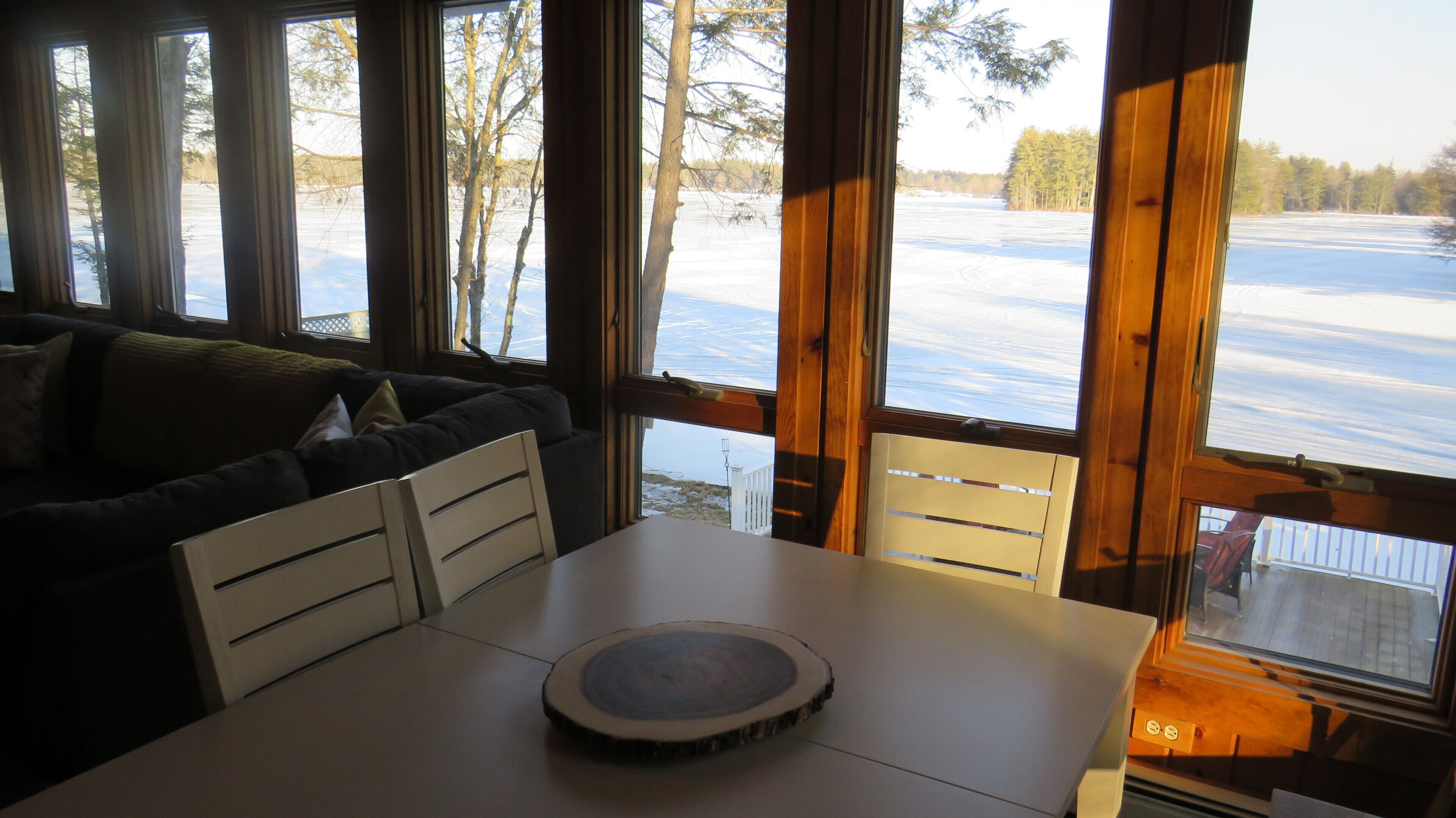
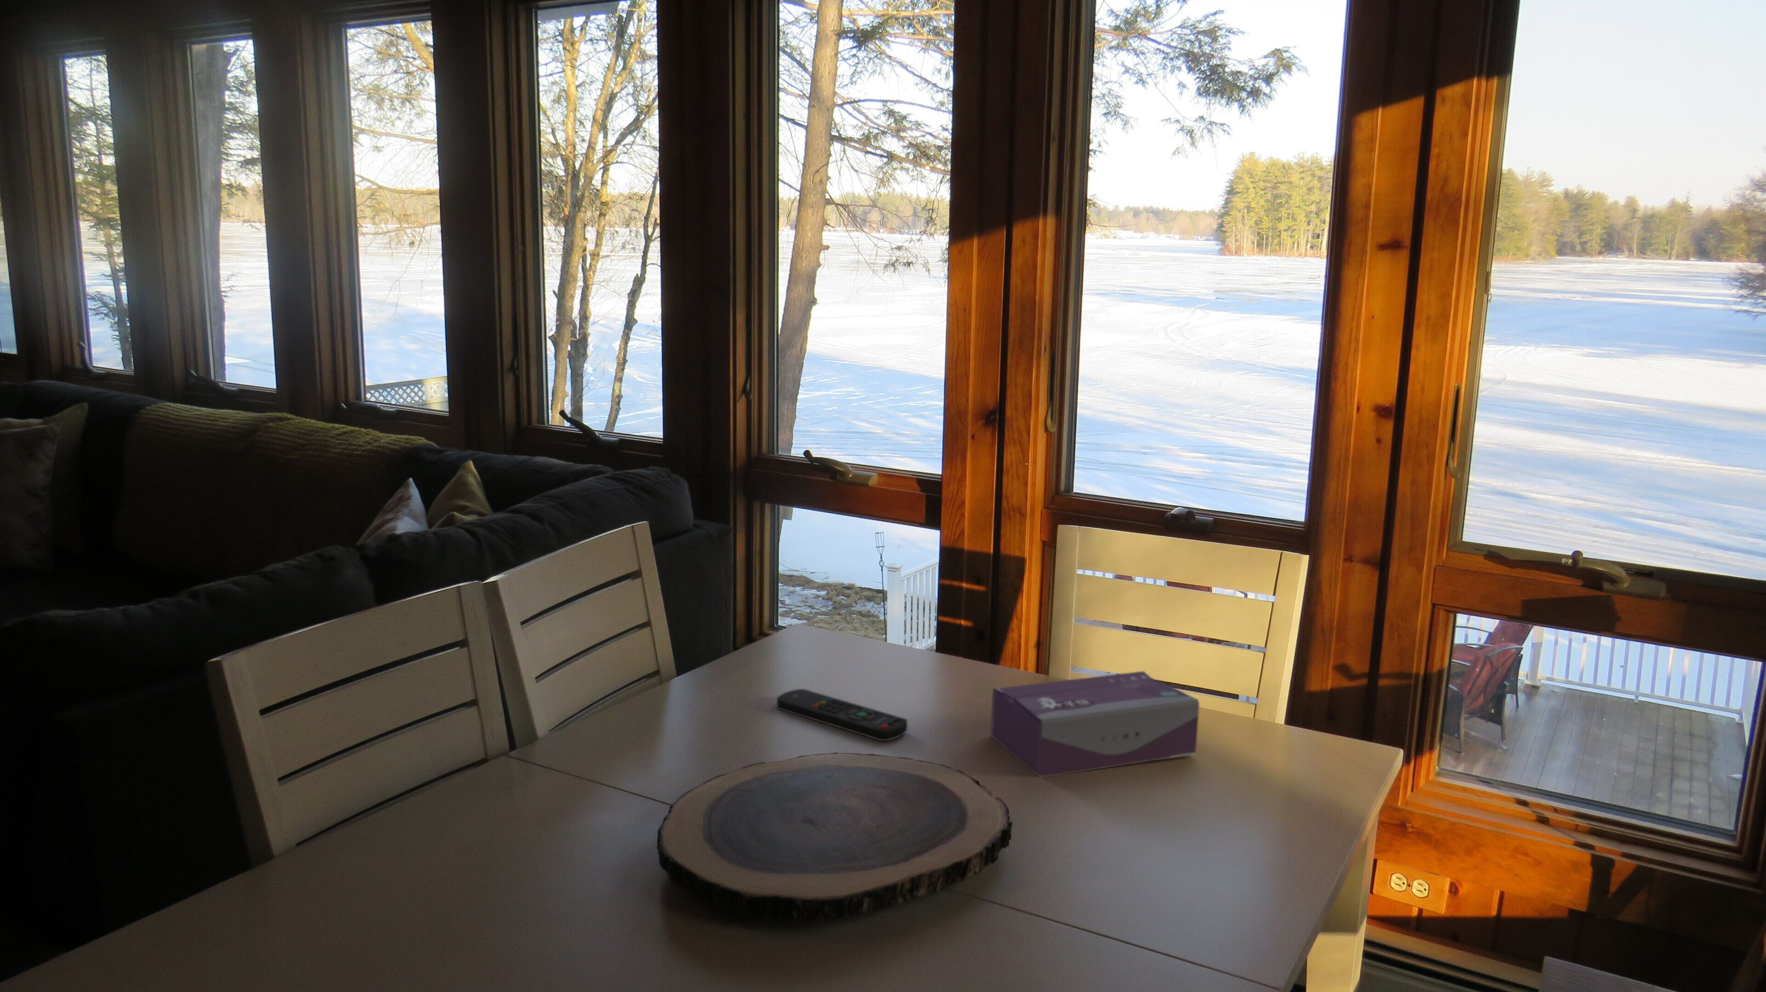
+ remote control (841, 713)
+ tissue box (1093, 719)
